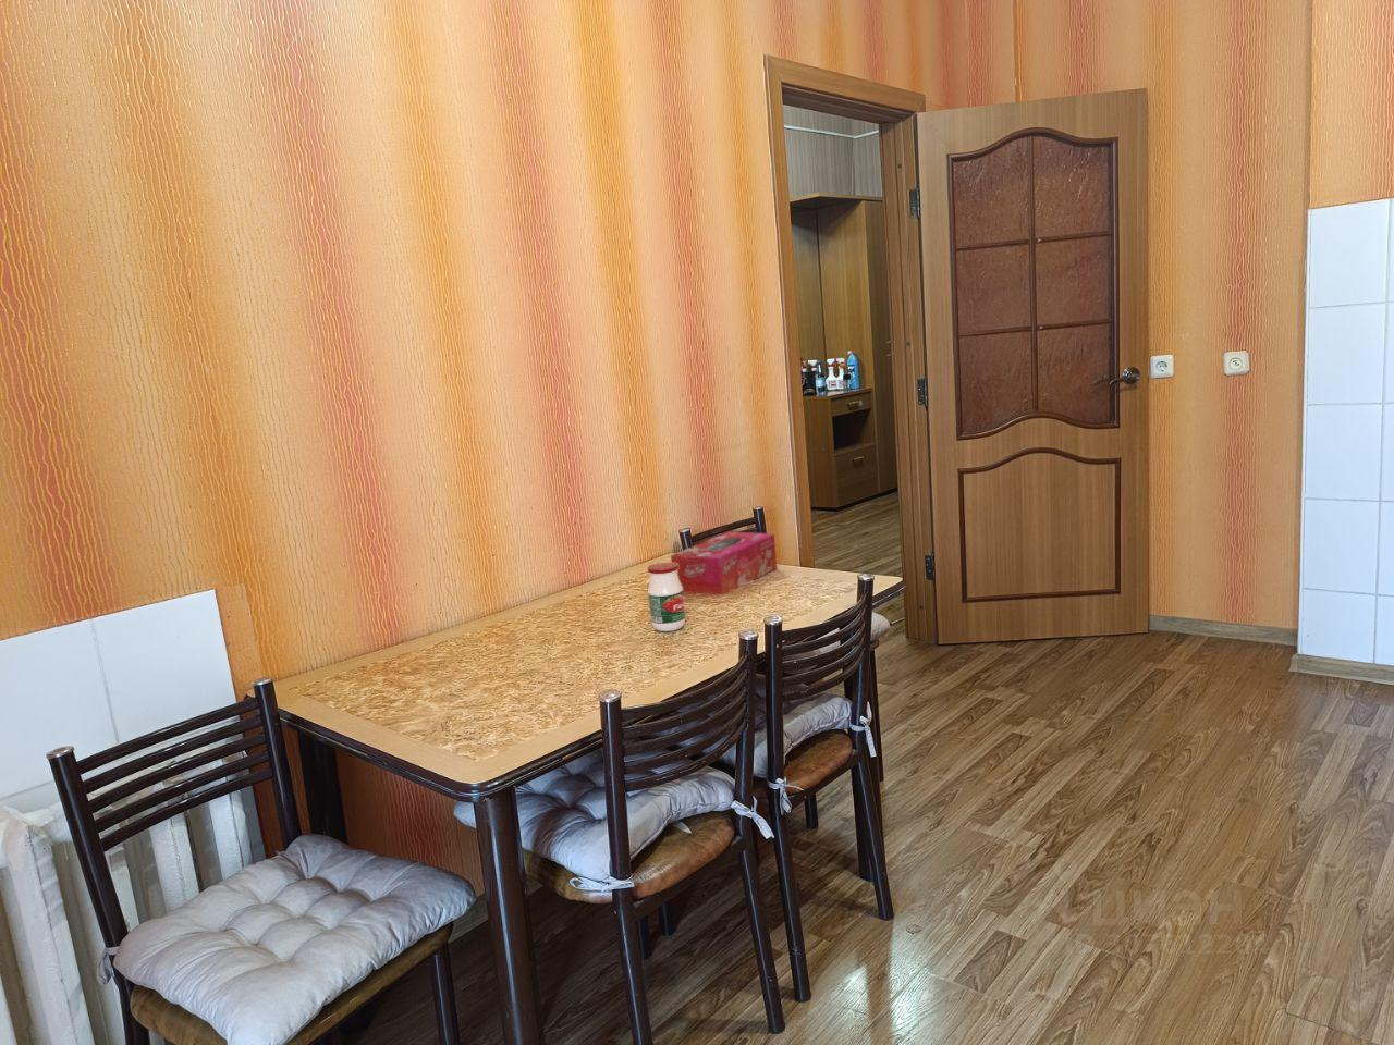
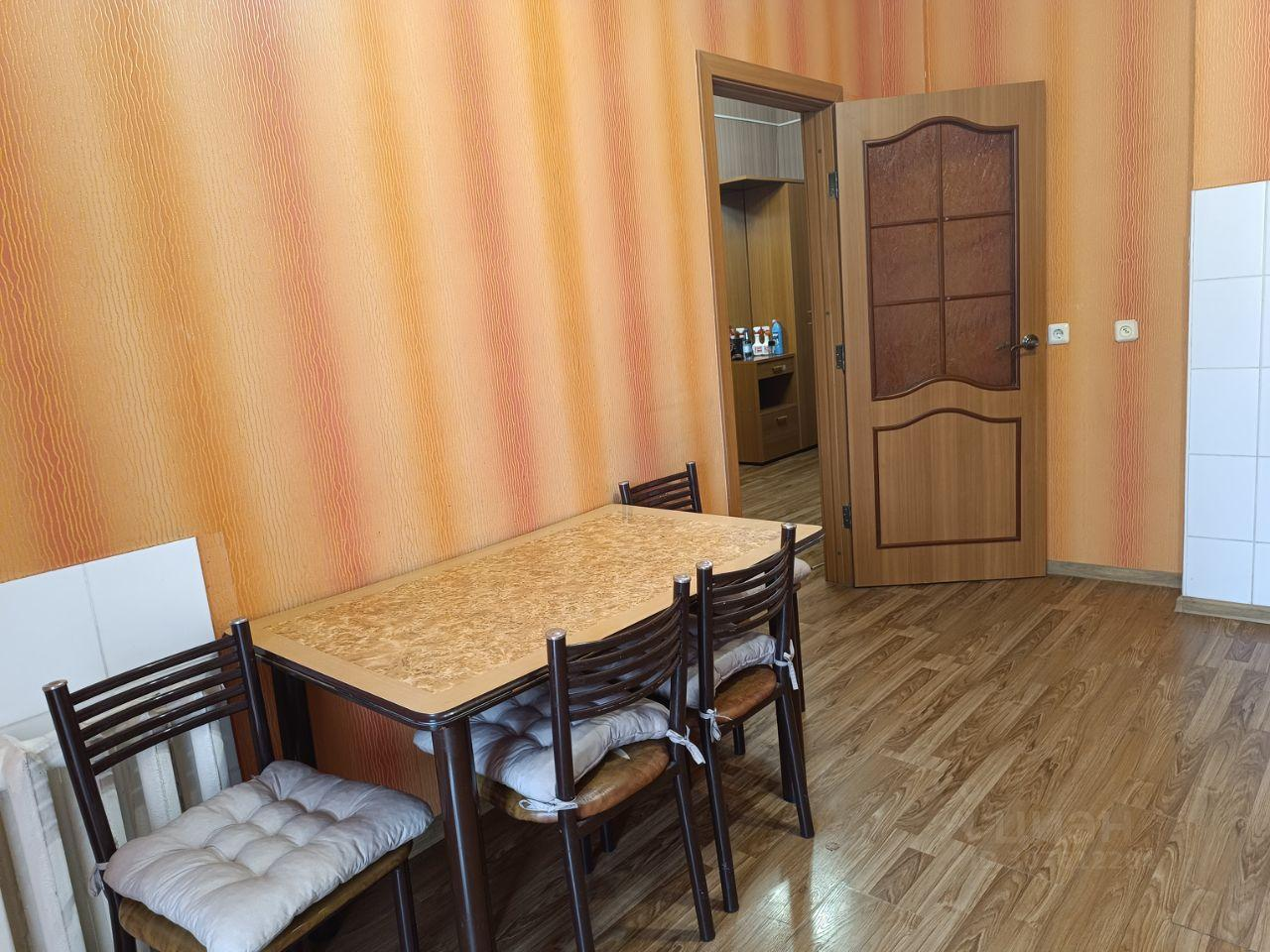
- tissue box (726, 562)
- jar (665, 596)
